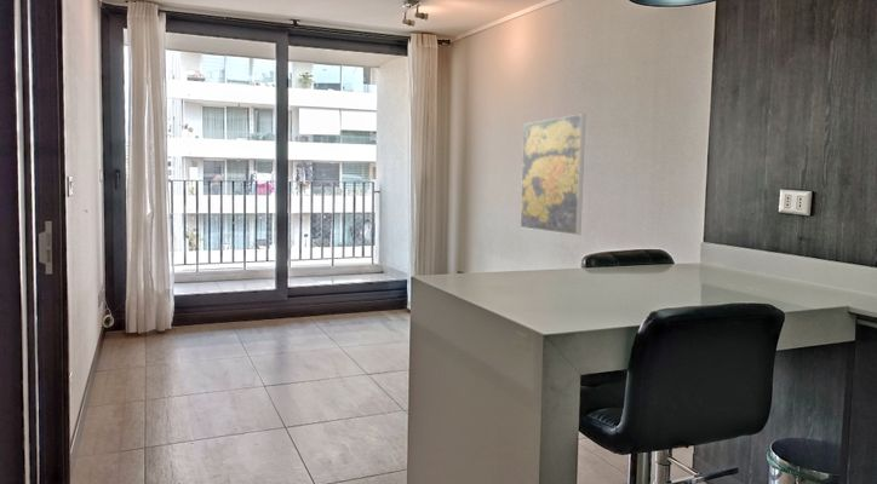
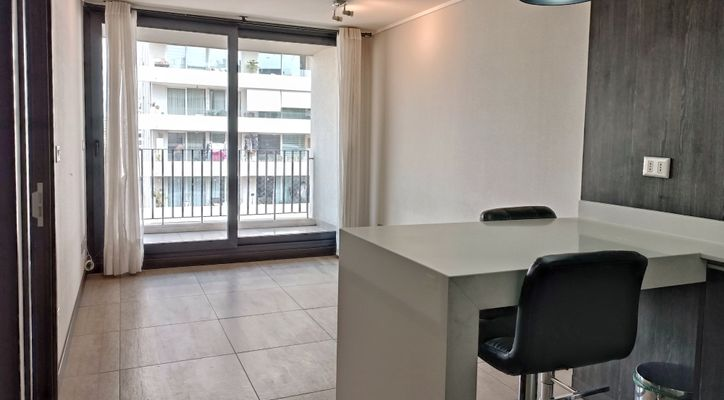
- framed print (550, 175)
